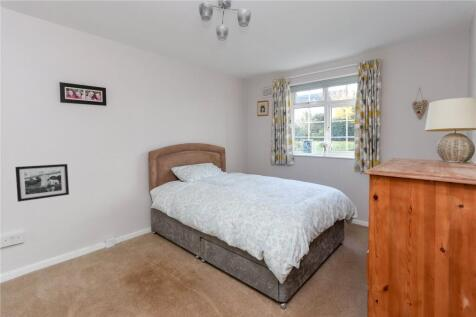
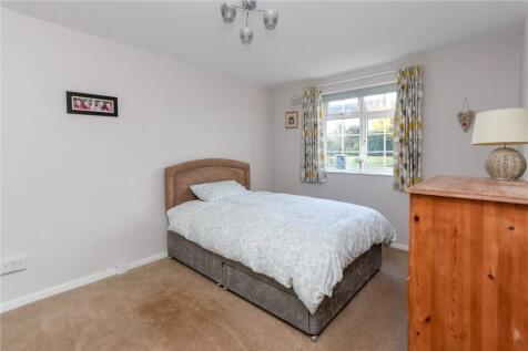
- picture frame (43, 181)
